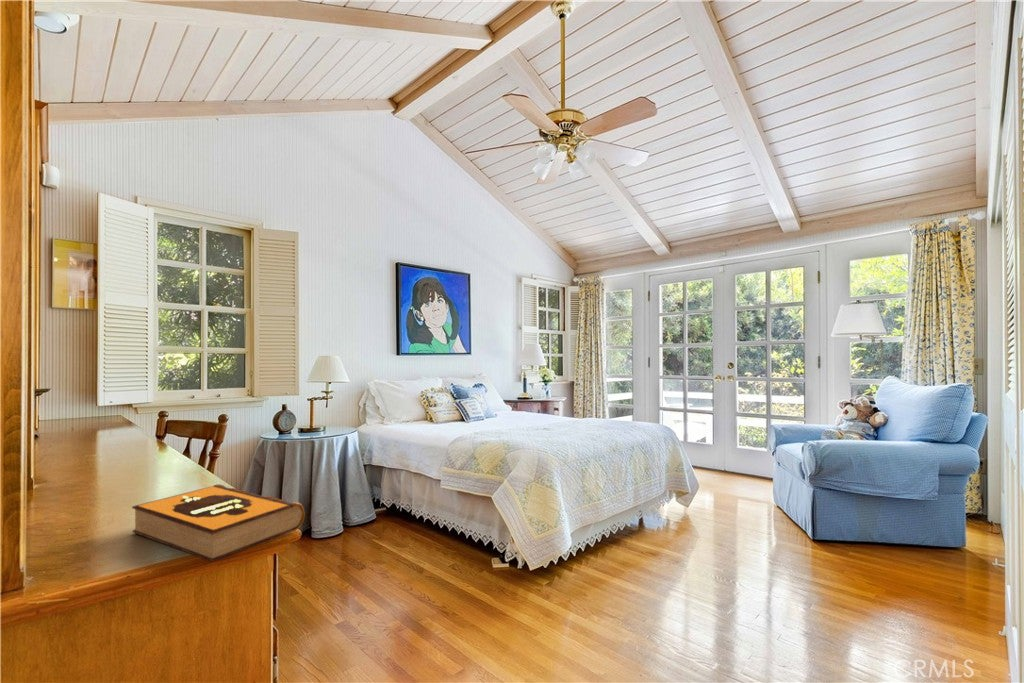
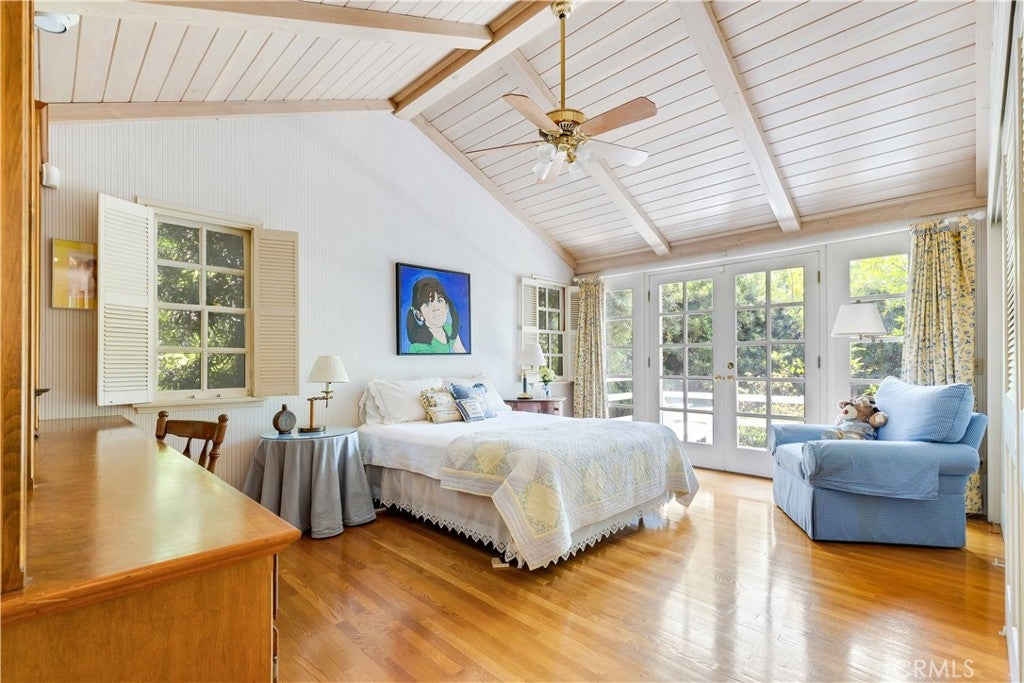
- hardback book (220, 516)
